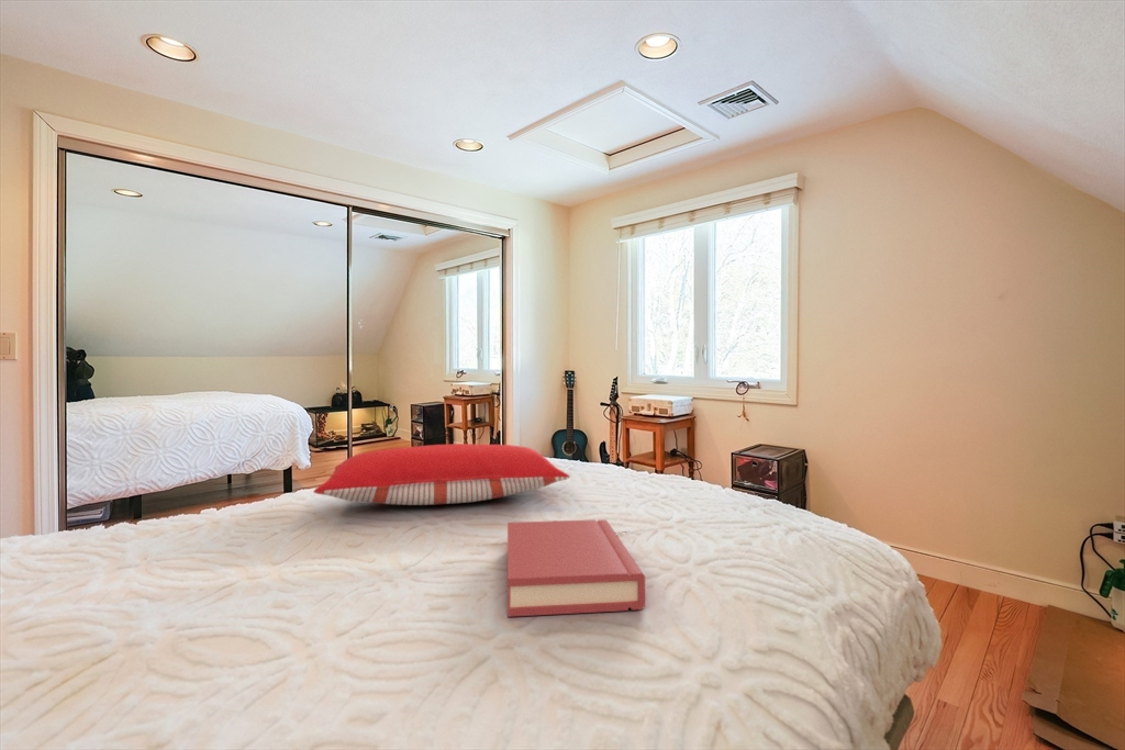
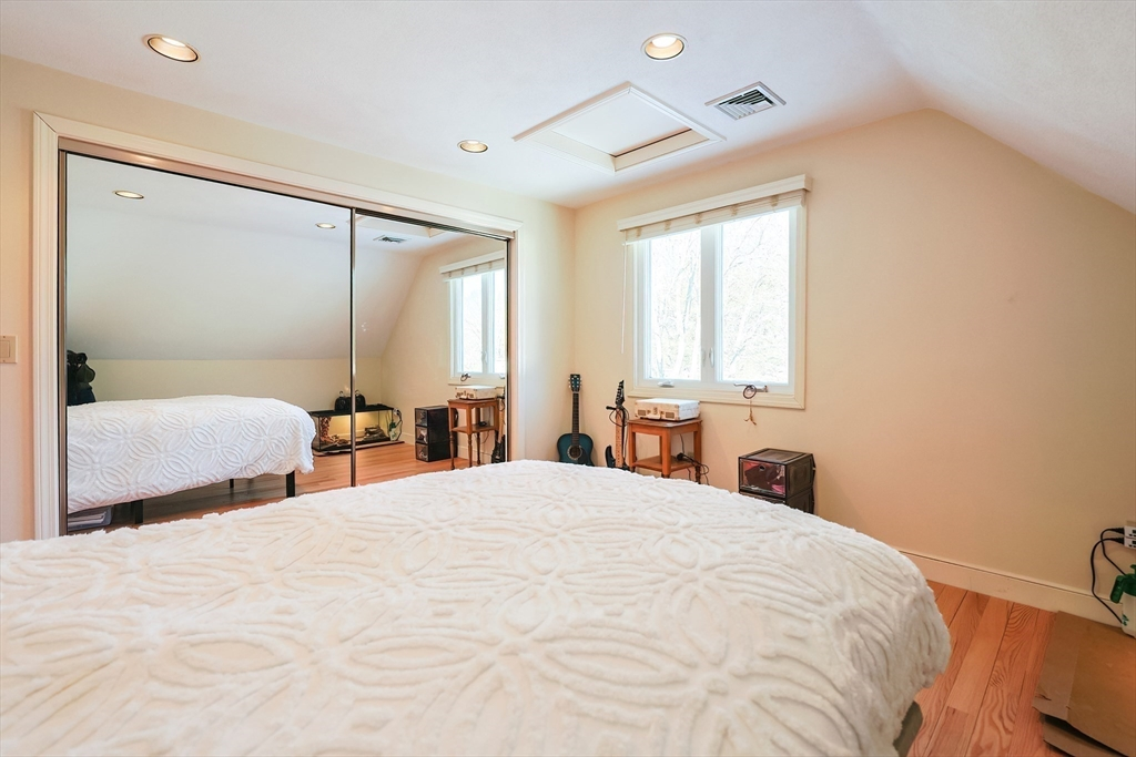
- hardback book (566, 559)
- pillow (447, 472)
